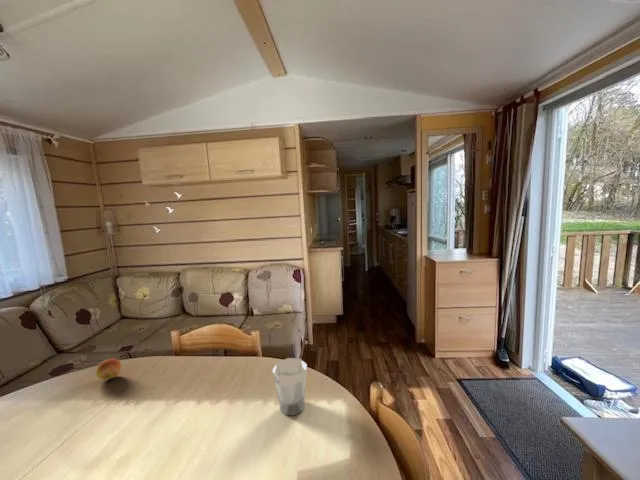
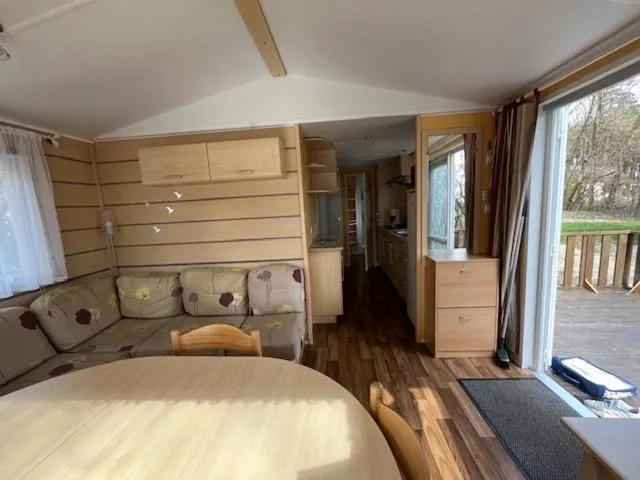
- apple (109, 368)
- drinking glass (291, 386)
